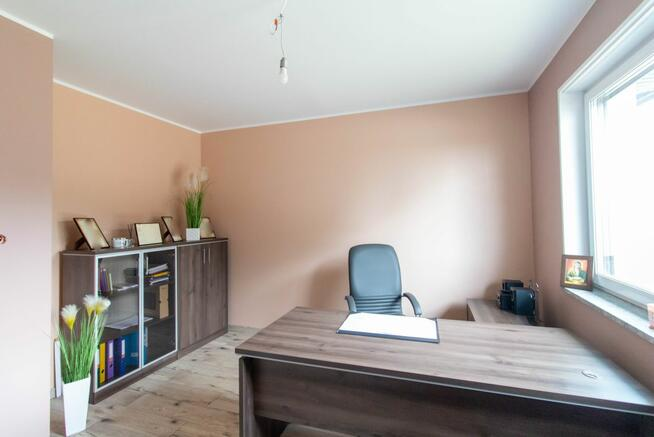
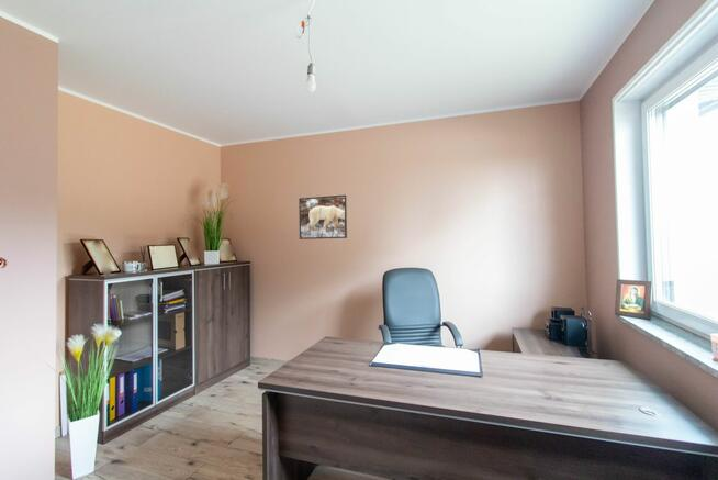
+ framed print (322, 217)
